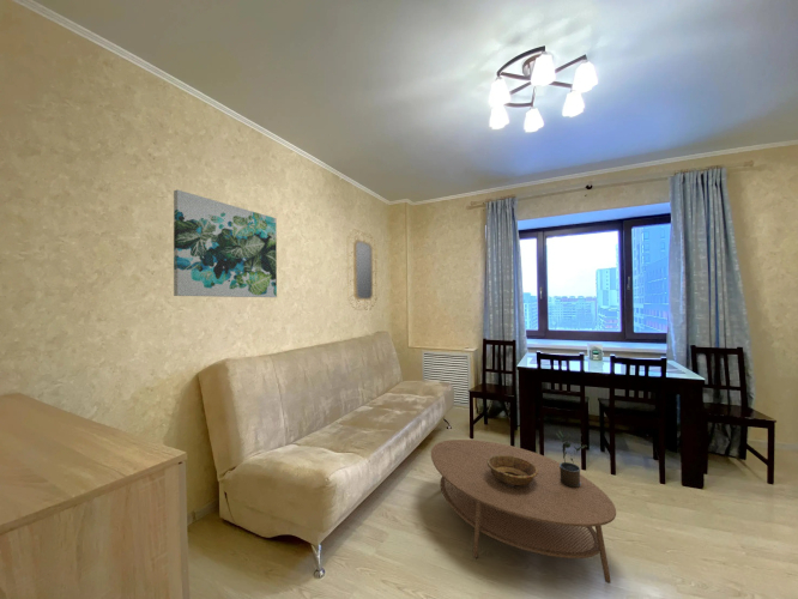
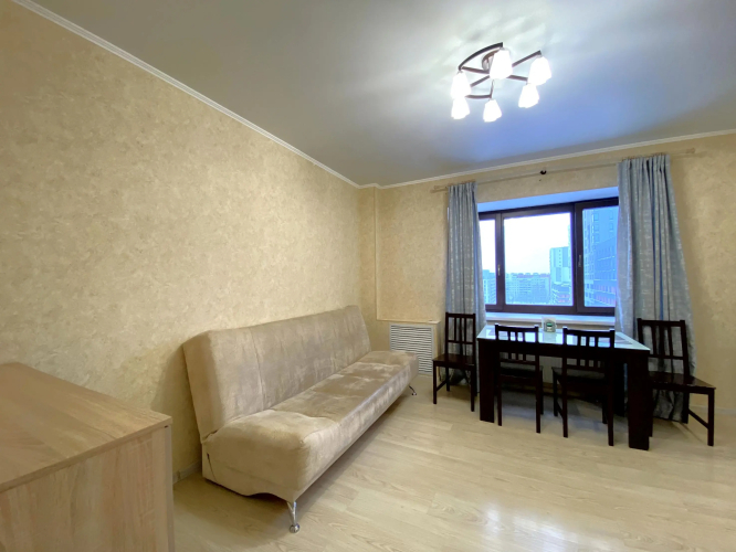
- wall art (231, 250)
- home mirror (364, 271)
- potted plant (570, 458)
- coffee table (508, 498)
- decorative bowl (512, 471)
